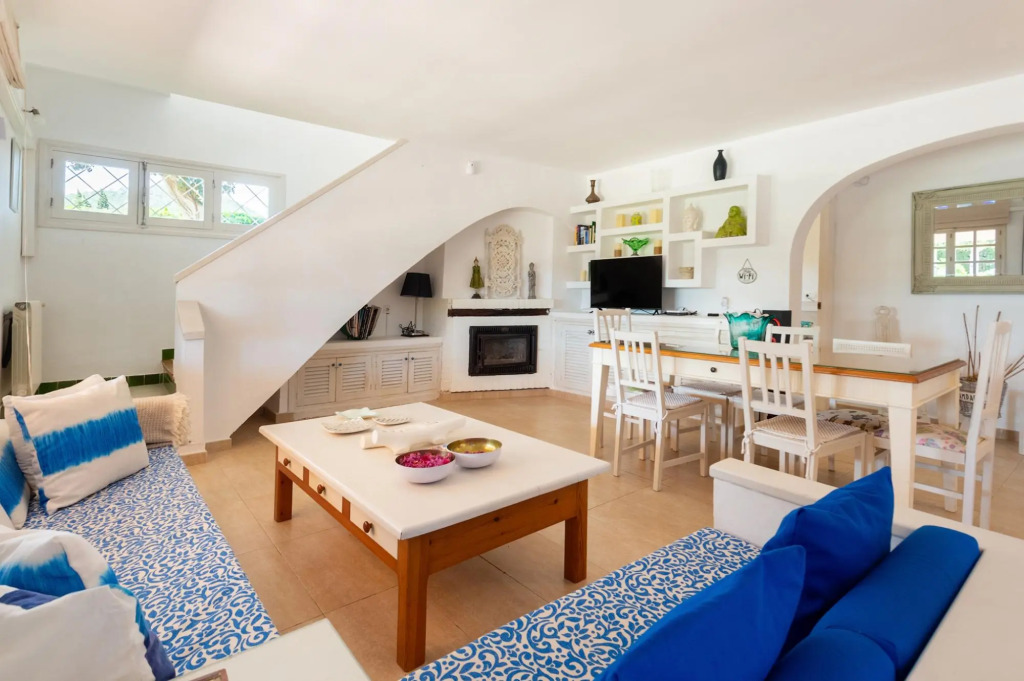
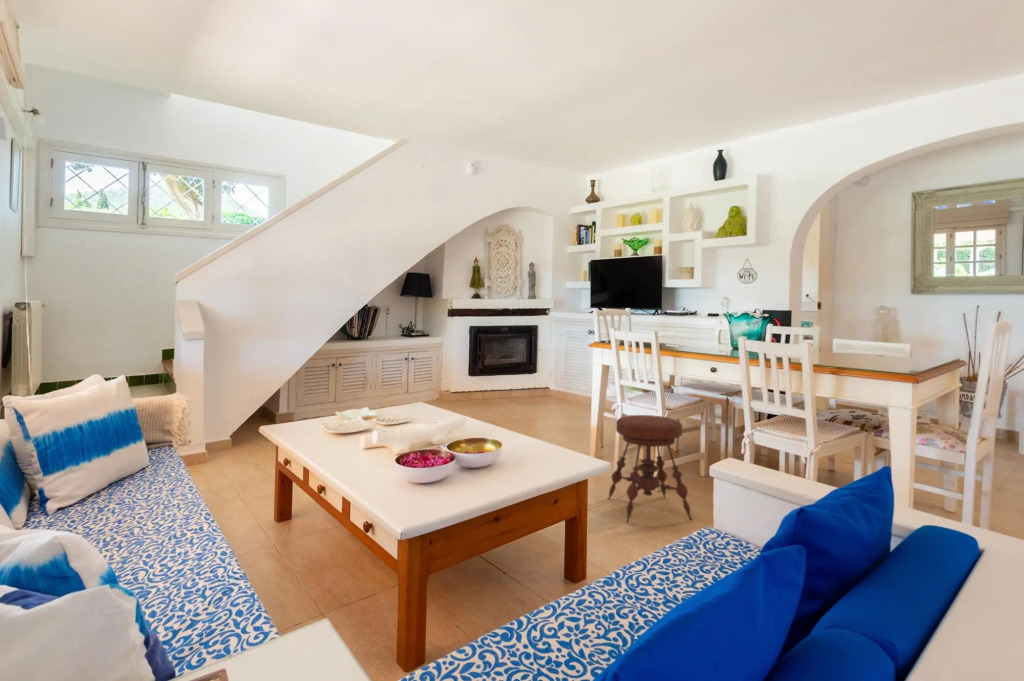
+ stool (648, 463)
